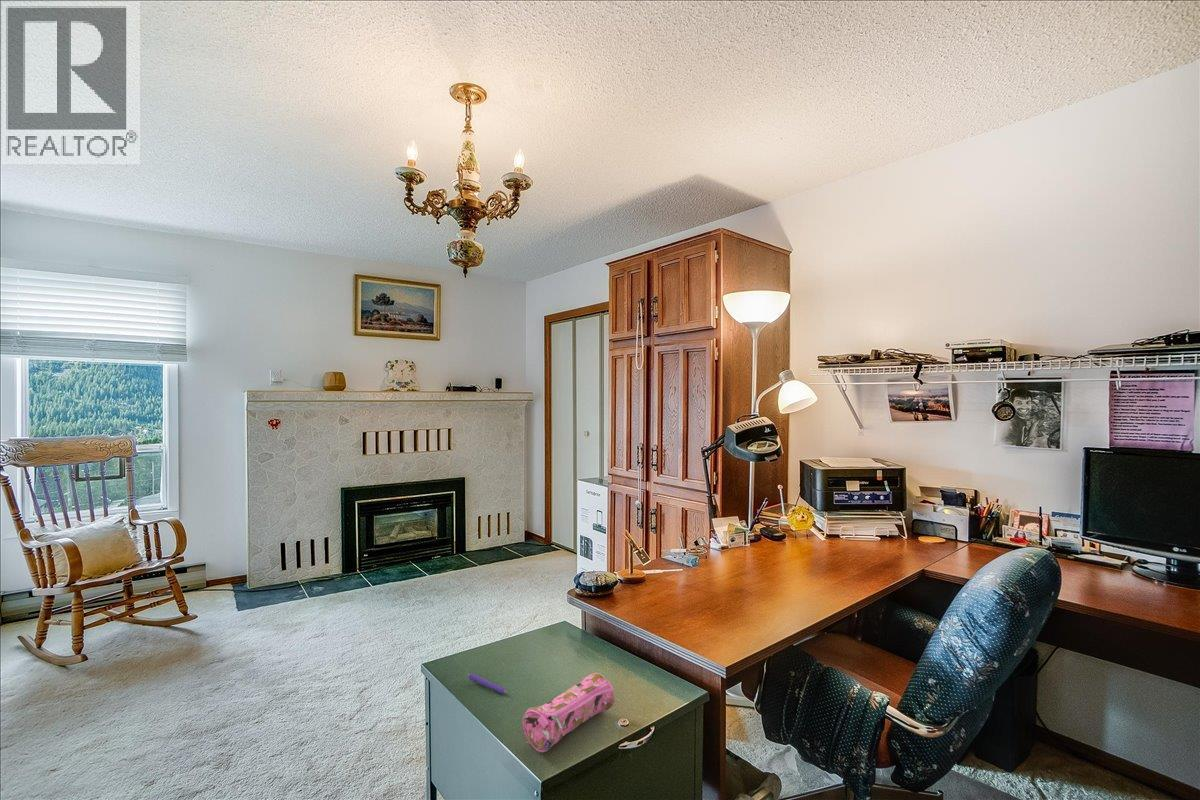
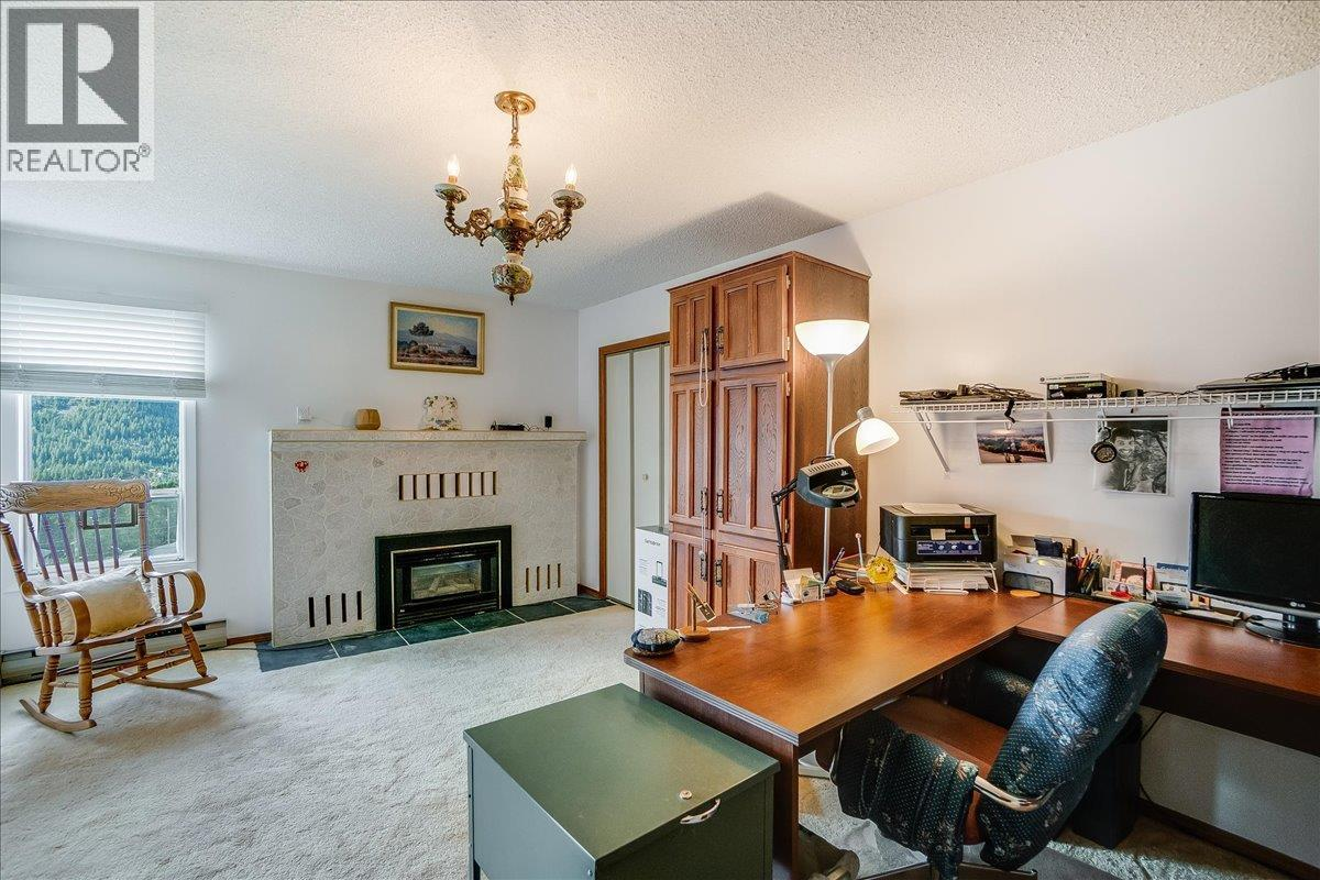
- pencil case (570, 709)
- pen (487, 683)
